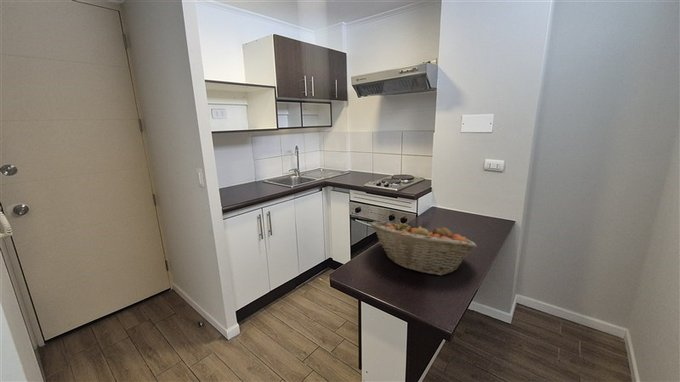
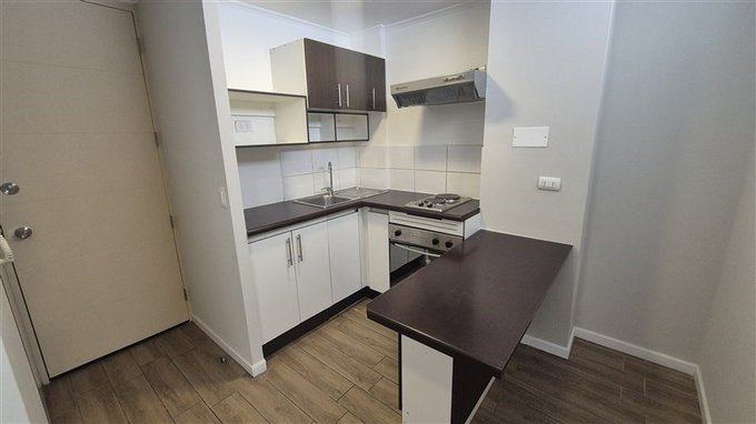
- fruit basket (419, 240)
